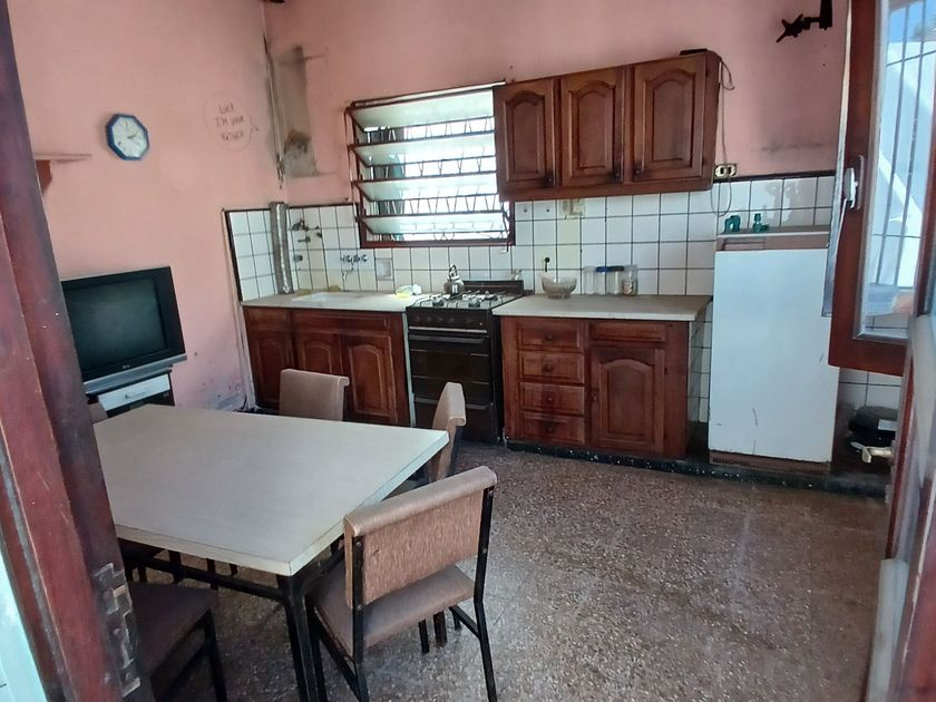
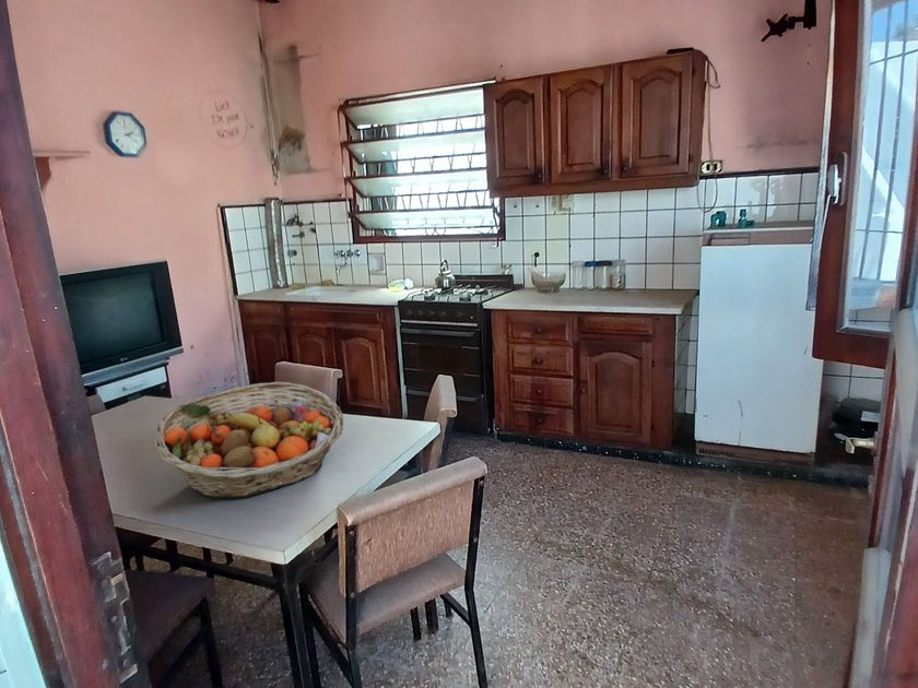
+ fruit basket (255, 437)
